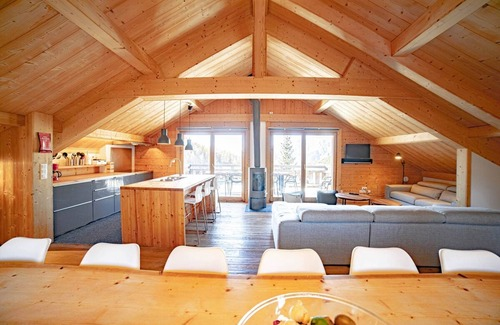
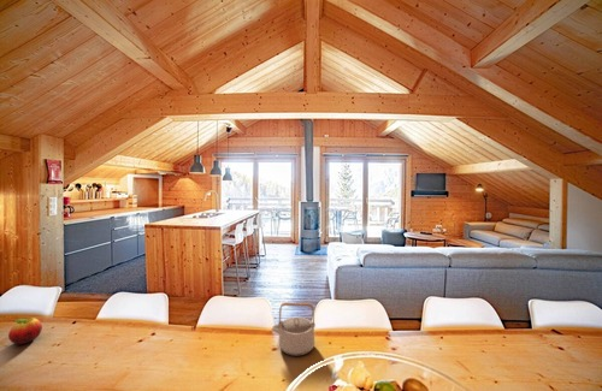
+ teapot (293, 325)
+ fruit (25, 330)
